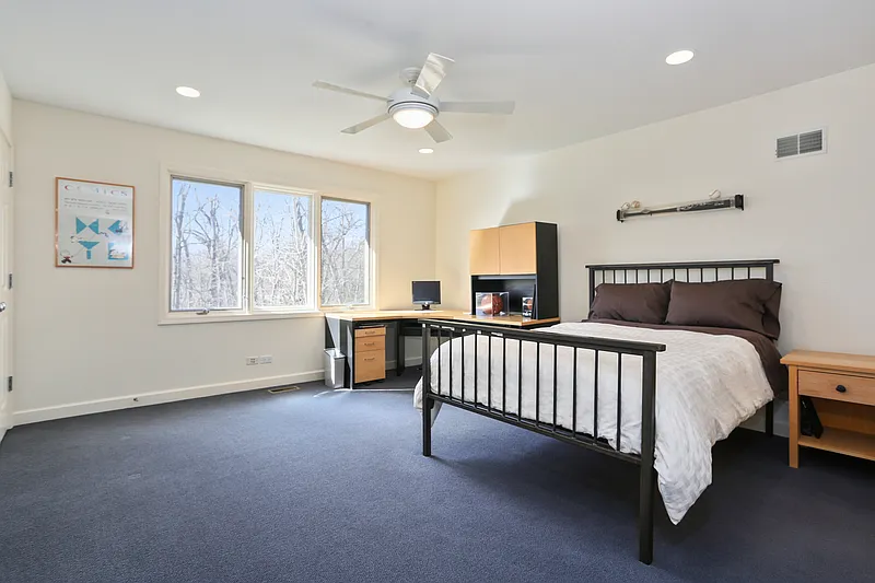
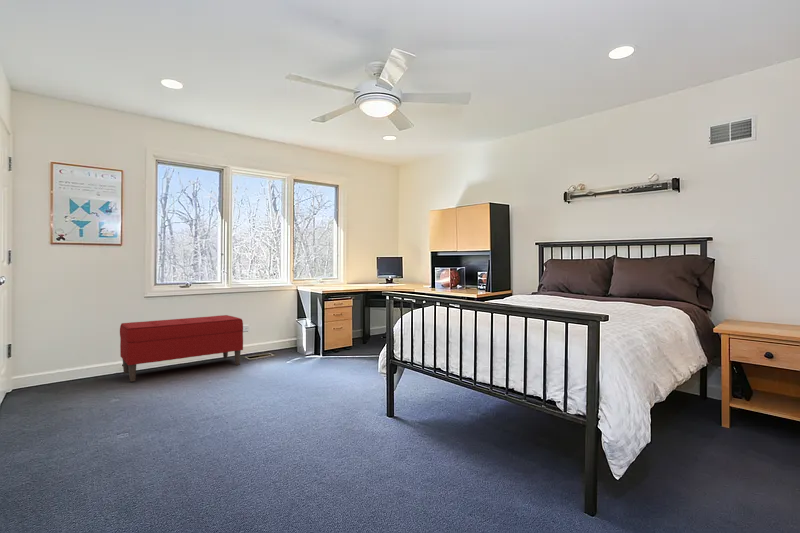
+ bench (183, 344)
